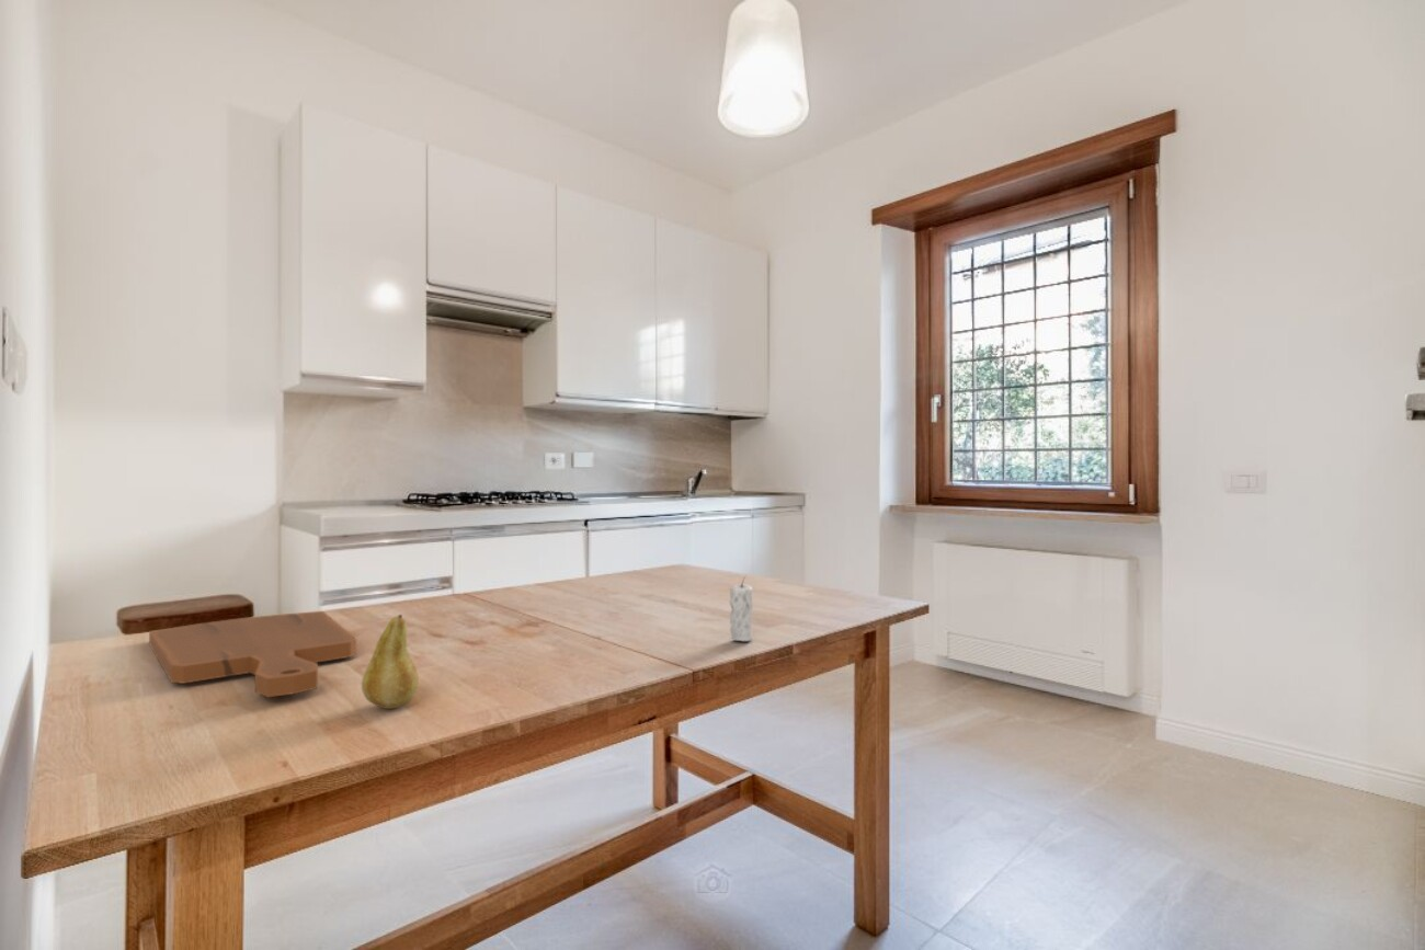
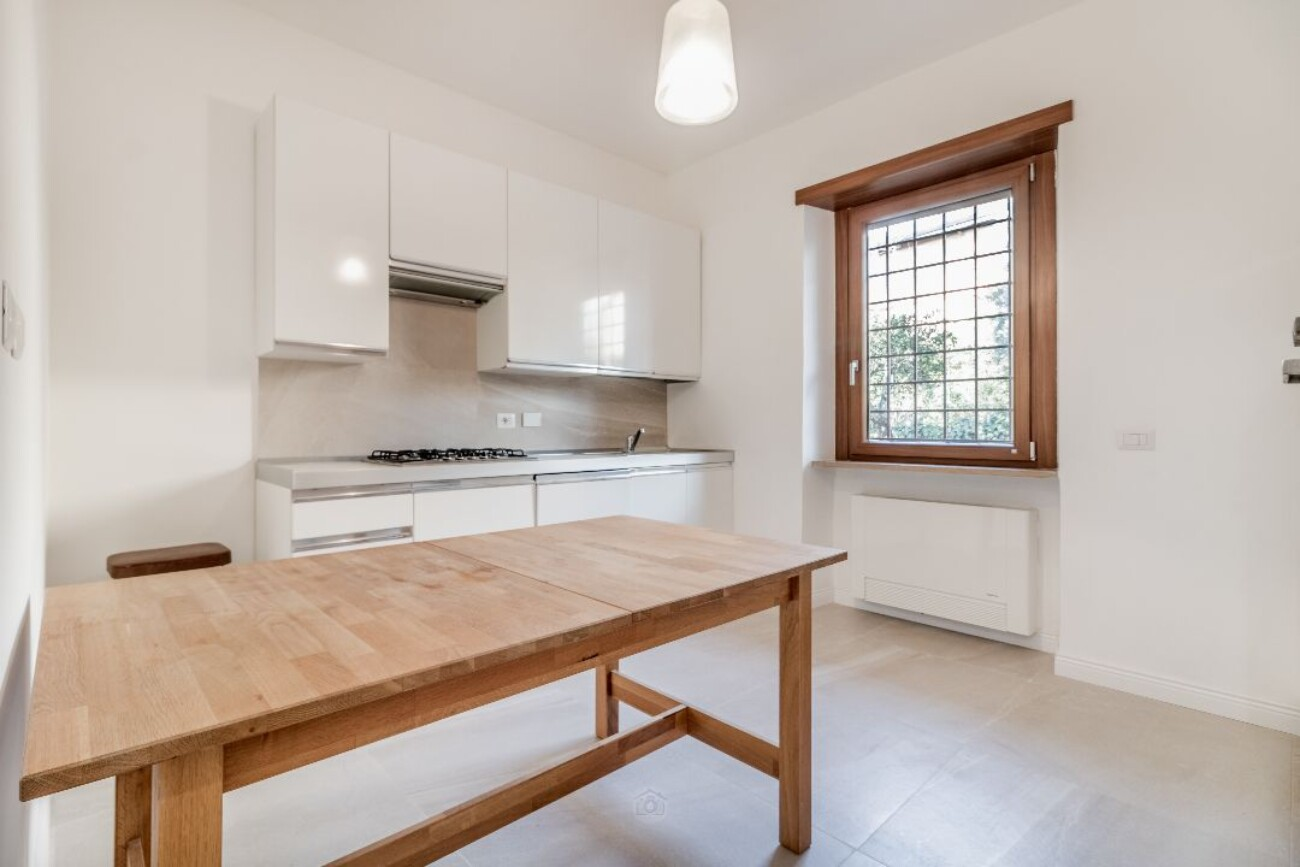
- candle (741, 607)
- fruit (390, 660)
- cutting board (258, 644)
